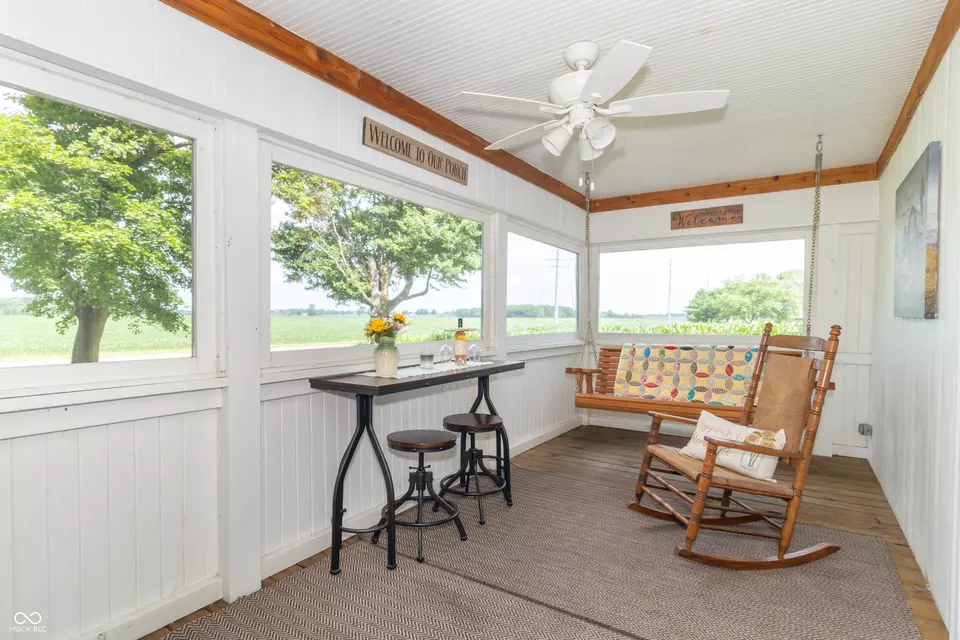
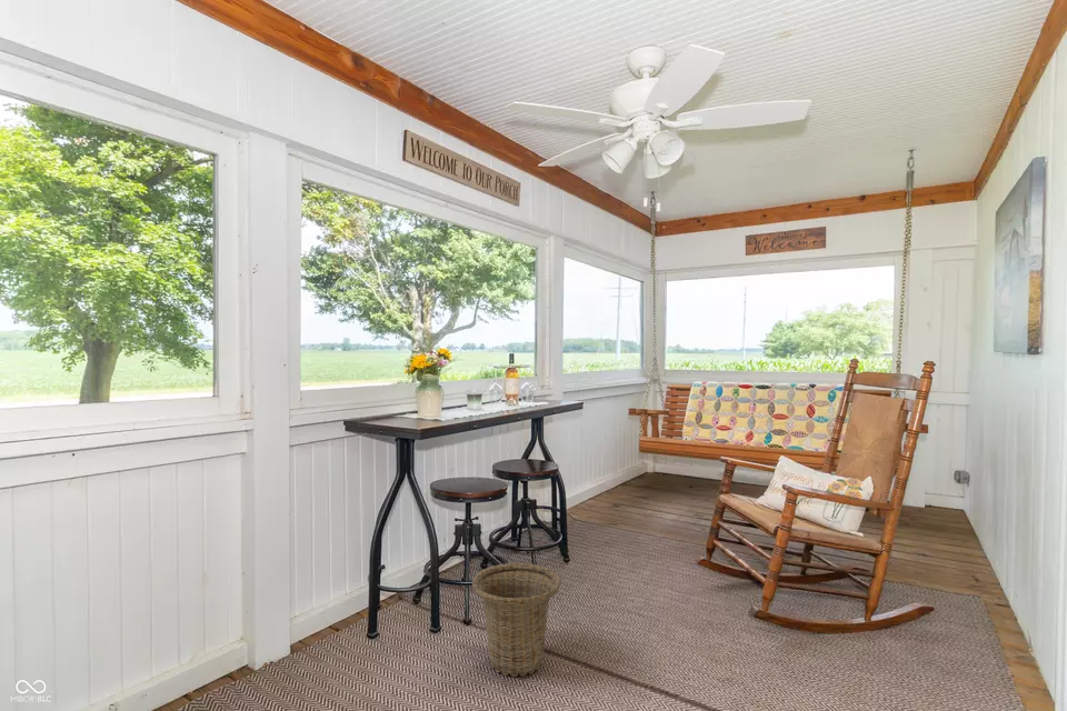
+ basket (516, 620)
